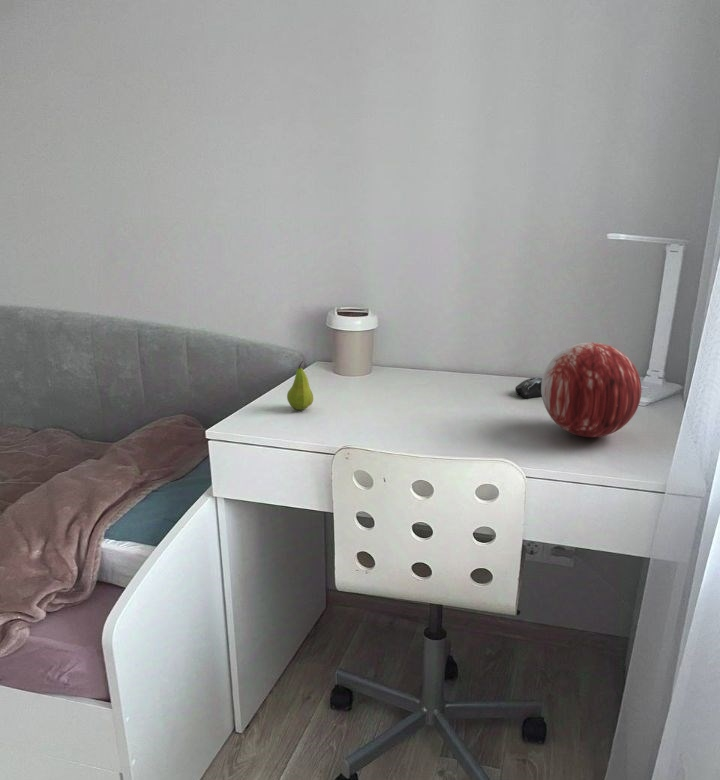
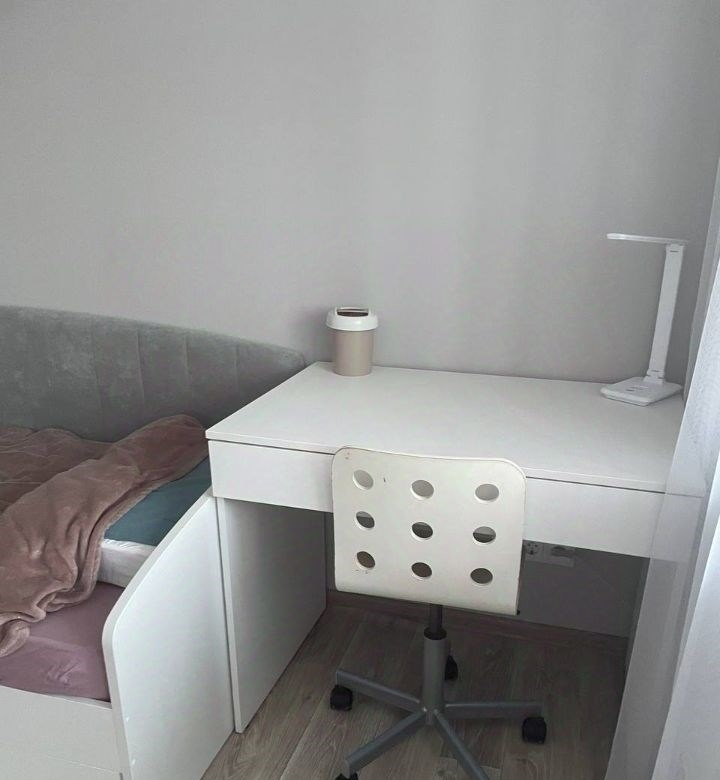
- computer mouse (534, 385)
- decorative orb (589, 389)
- fruit (300, 384)
